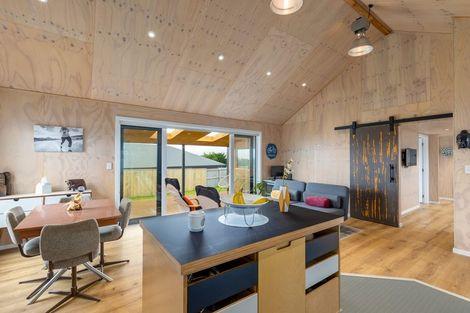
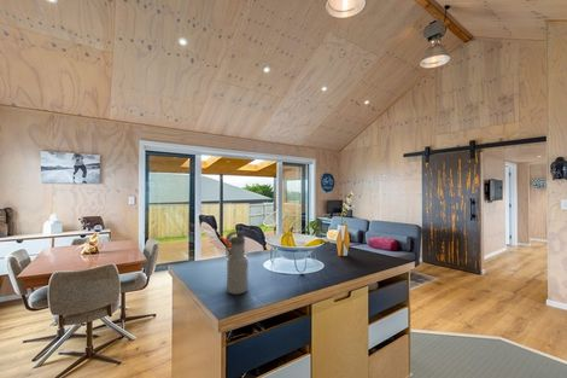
+ water bottle (236, 261)
